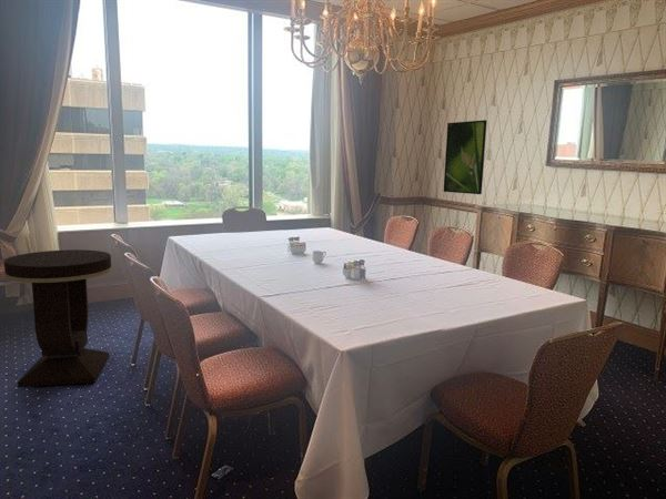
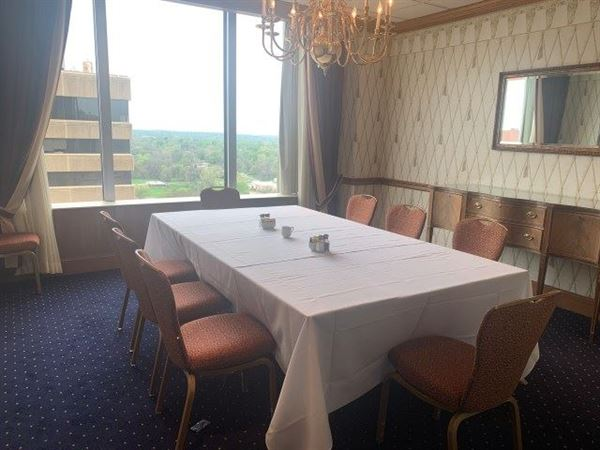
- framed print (464, 157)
- side table (63, 315)
